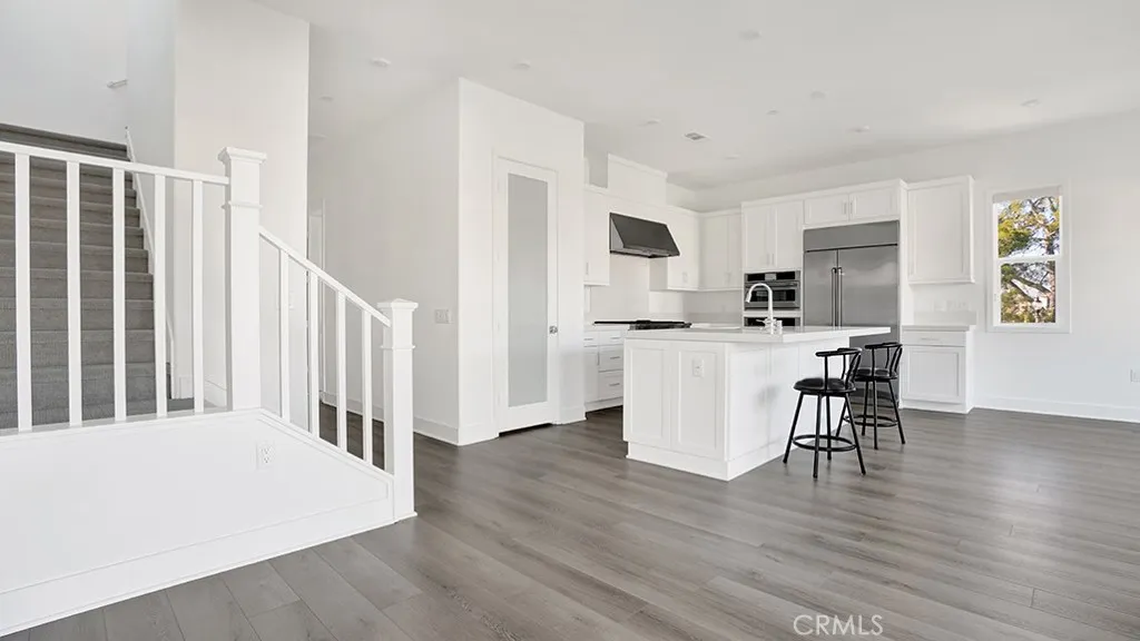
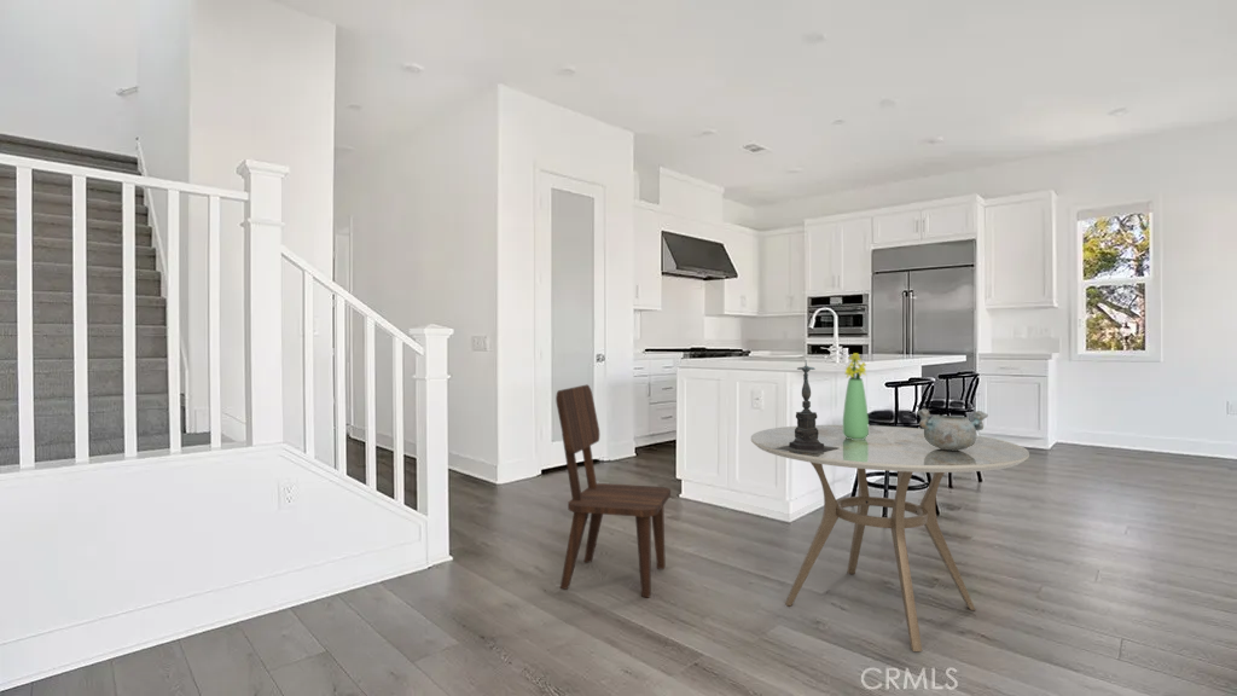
+ dining table (878, 523)
+ dining chair (616, 485)
+ candle holder (807, 400)
+ decorative bowl (951, 428)
+ bouquet (855, 395)
